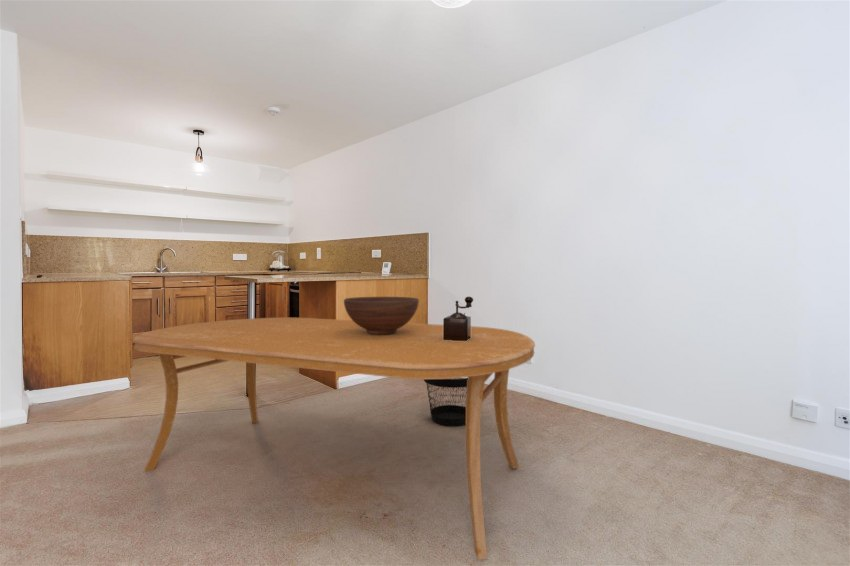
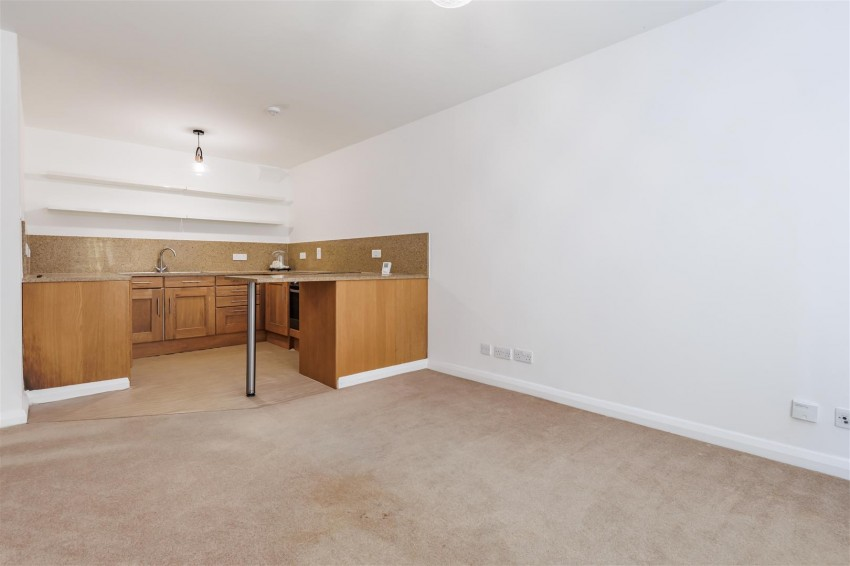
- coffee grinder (459, 317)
- wastebasket (451, 395)
- fruit bowl (381, 315)
- dining table (335, 371)
